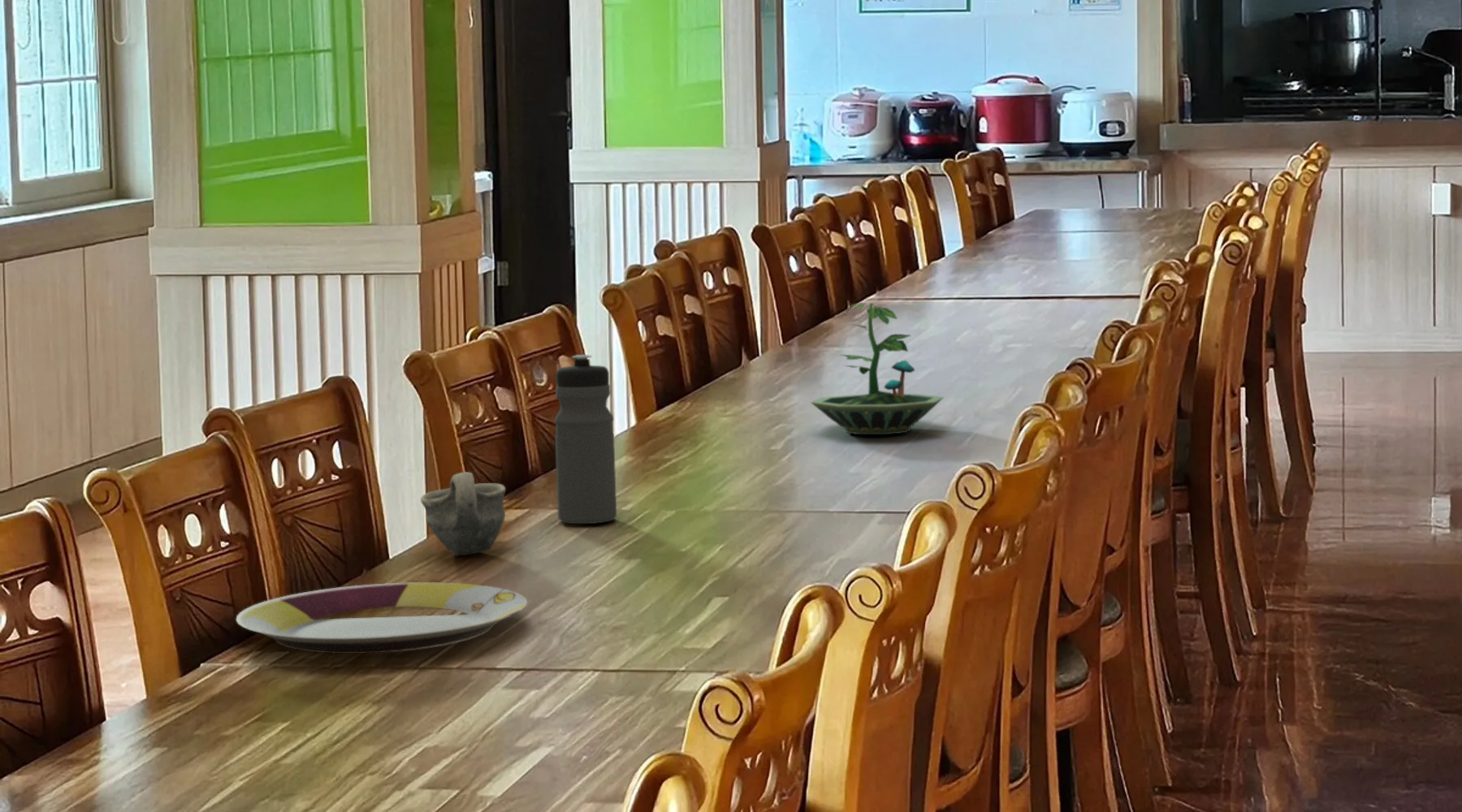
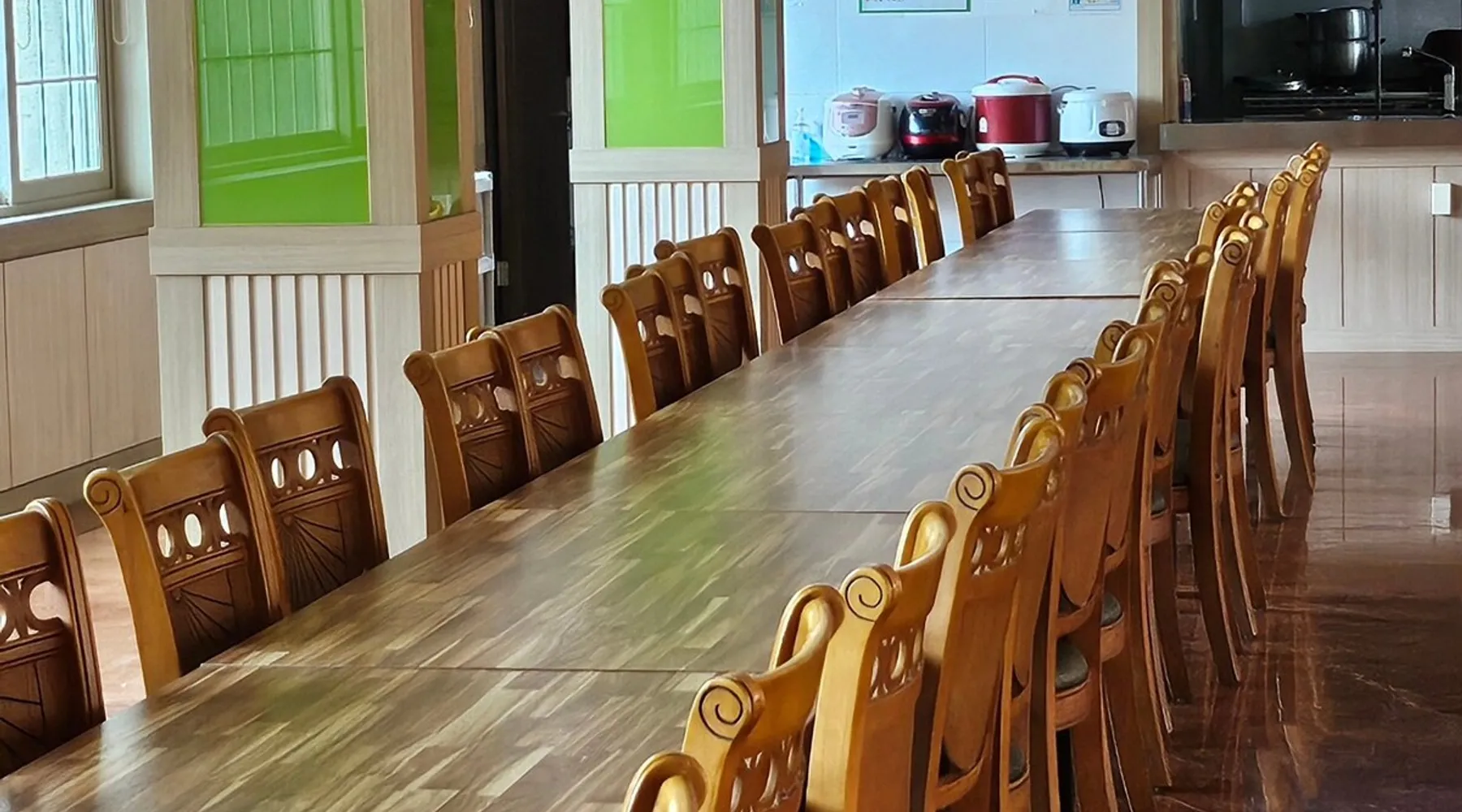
- terrarium (872, 327)
- water bottle (584, 437)
- cup (461, 511)
- plate (383, 619)
